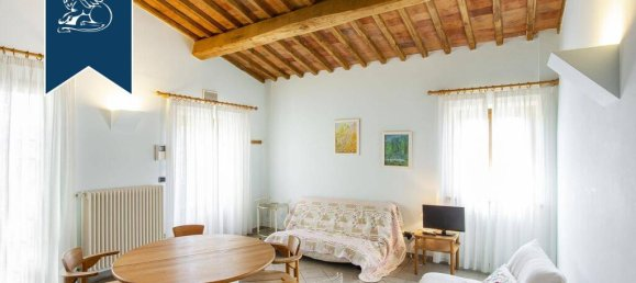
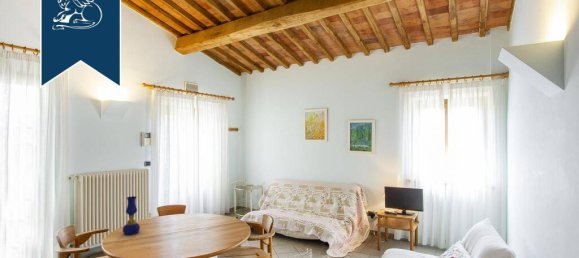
+ oil lamp (132, 215)
